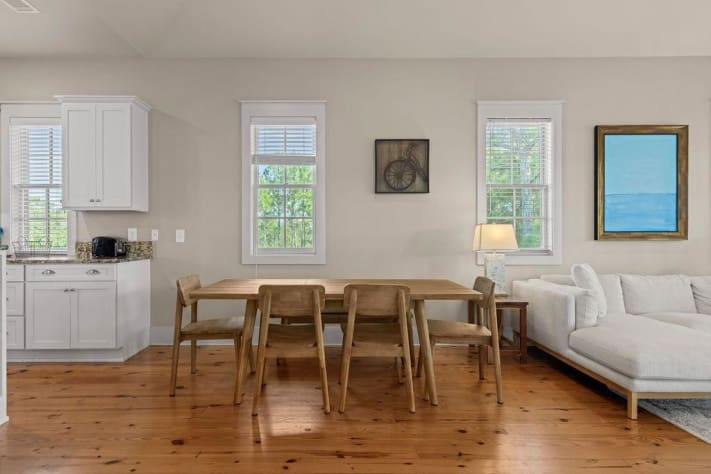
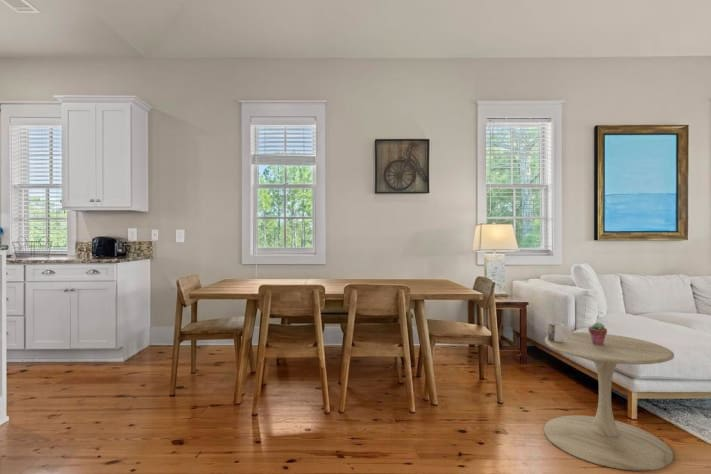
+ side table (604, 392)
+ potted succulent (597, 330)
+ mug (559, 332)
